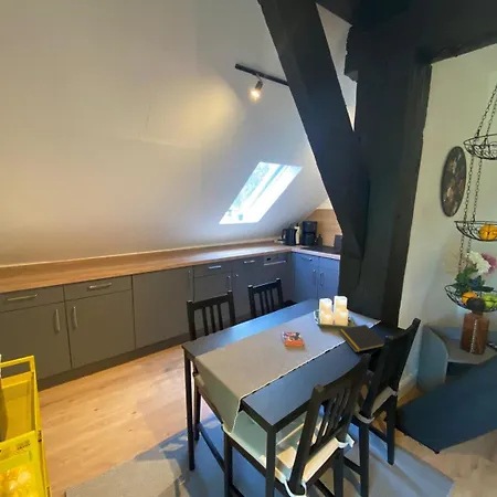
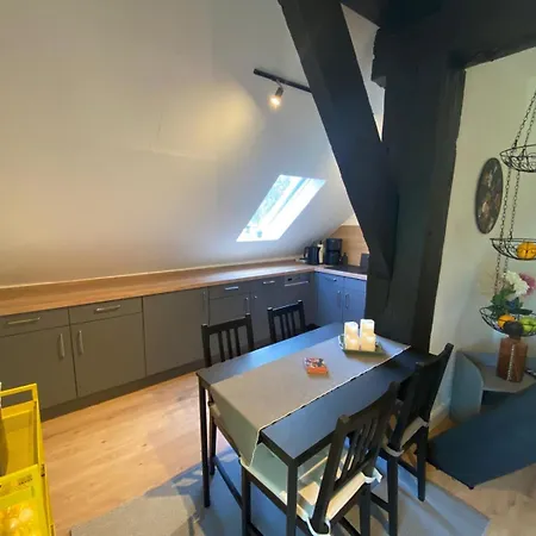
- notepad (360, 337)
